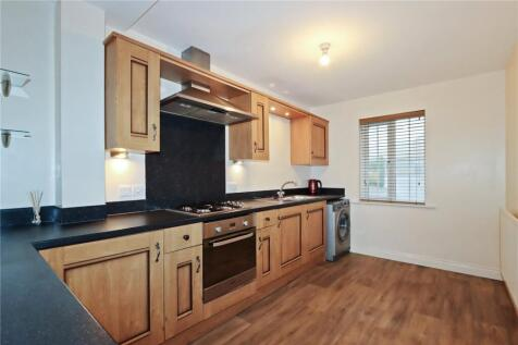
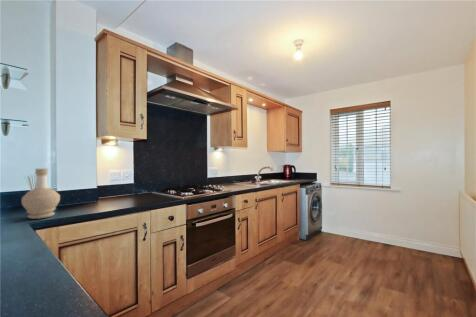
+ bottle (41, 192)
